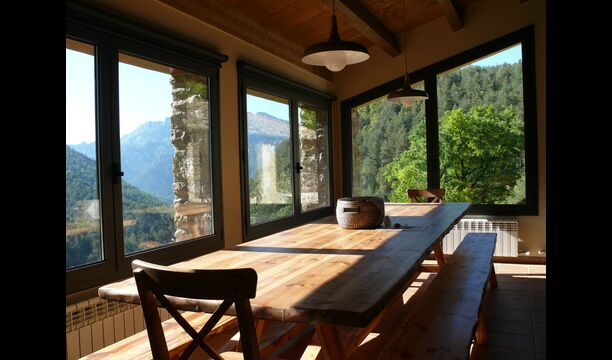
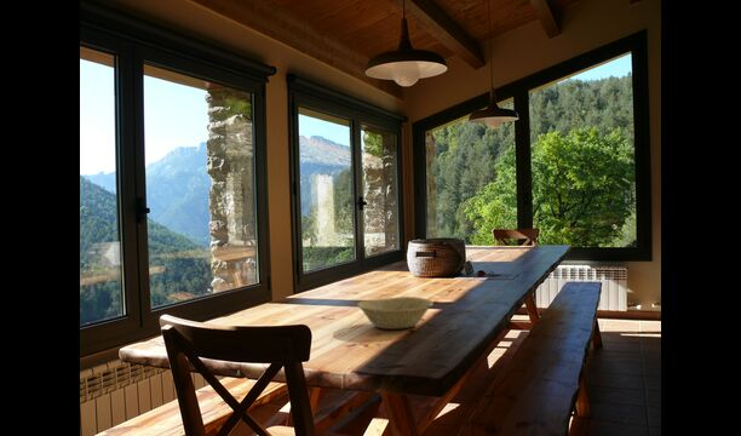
+ bowl (395, 314)
